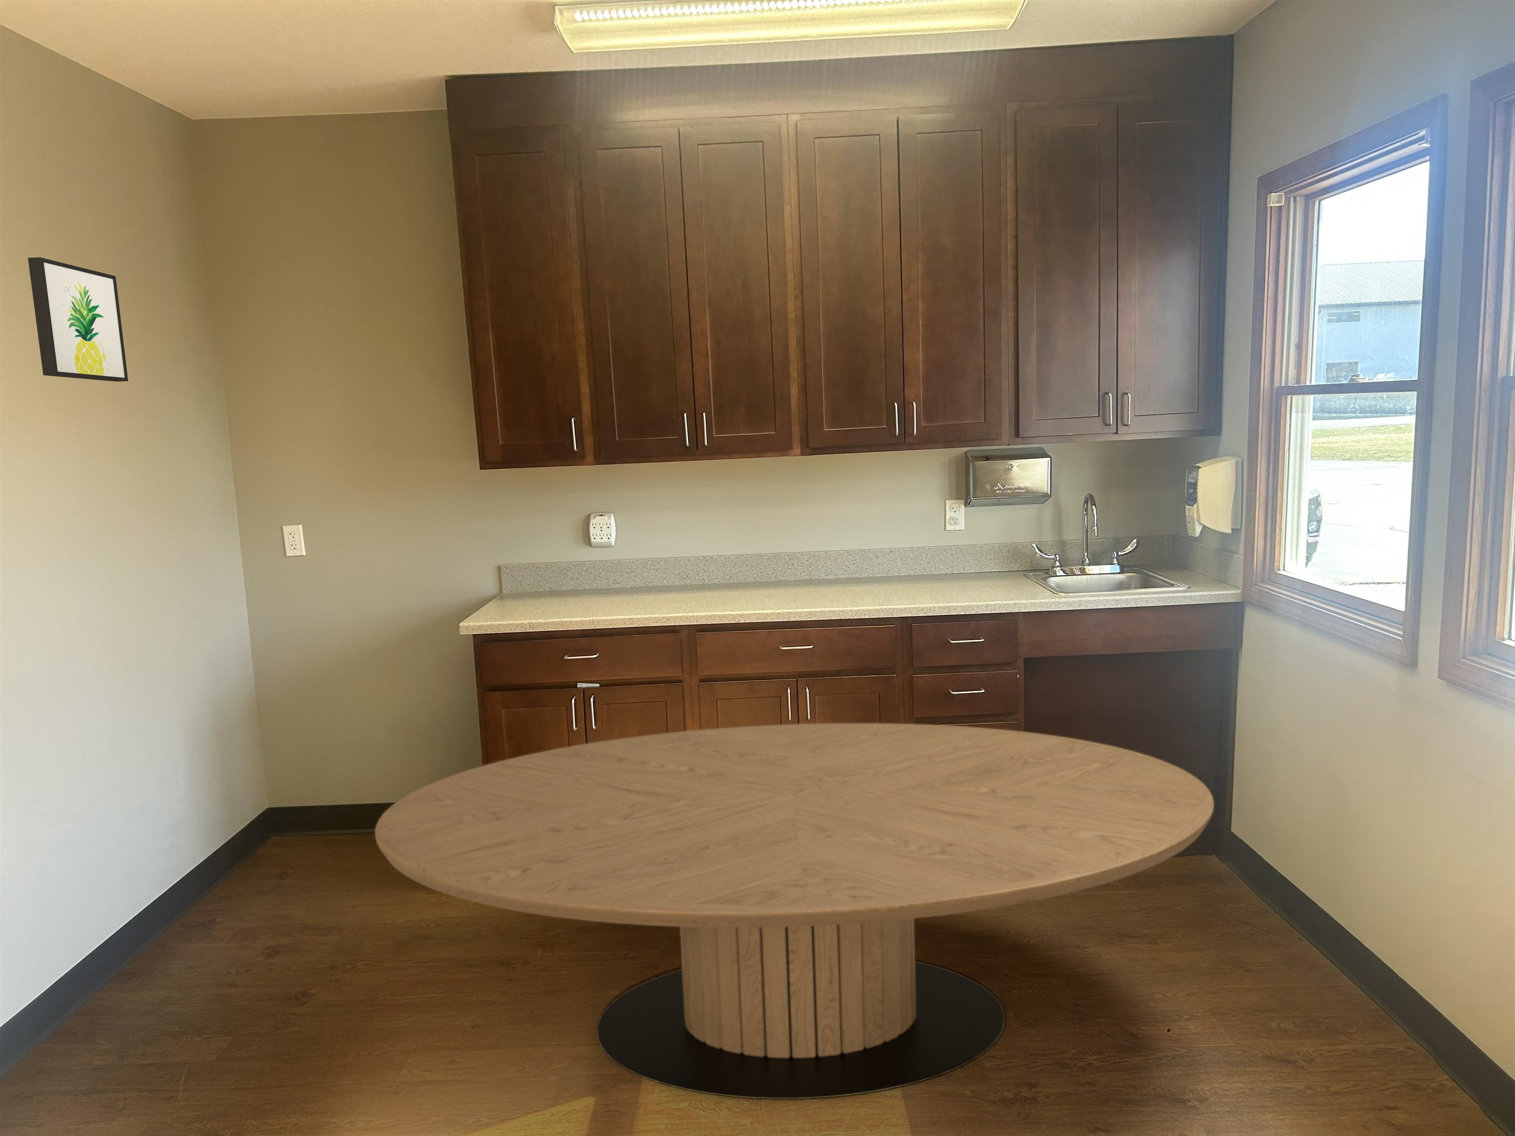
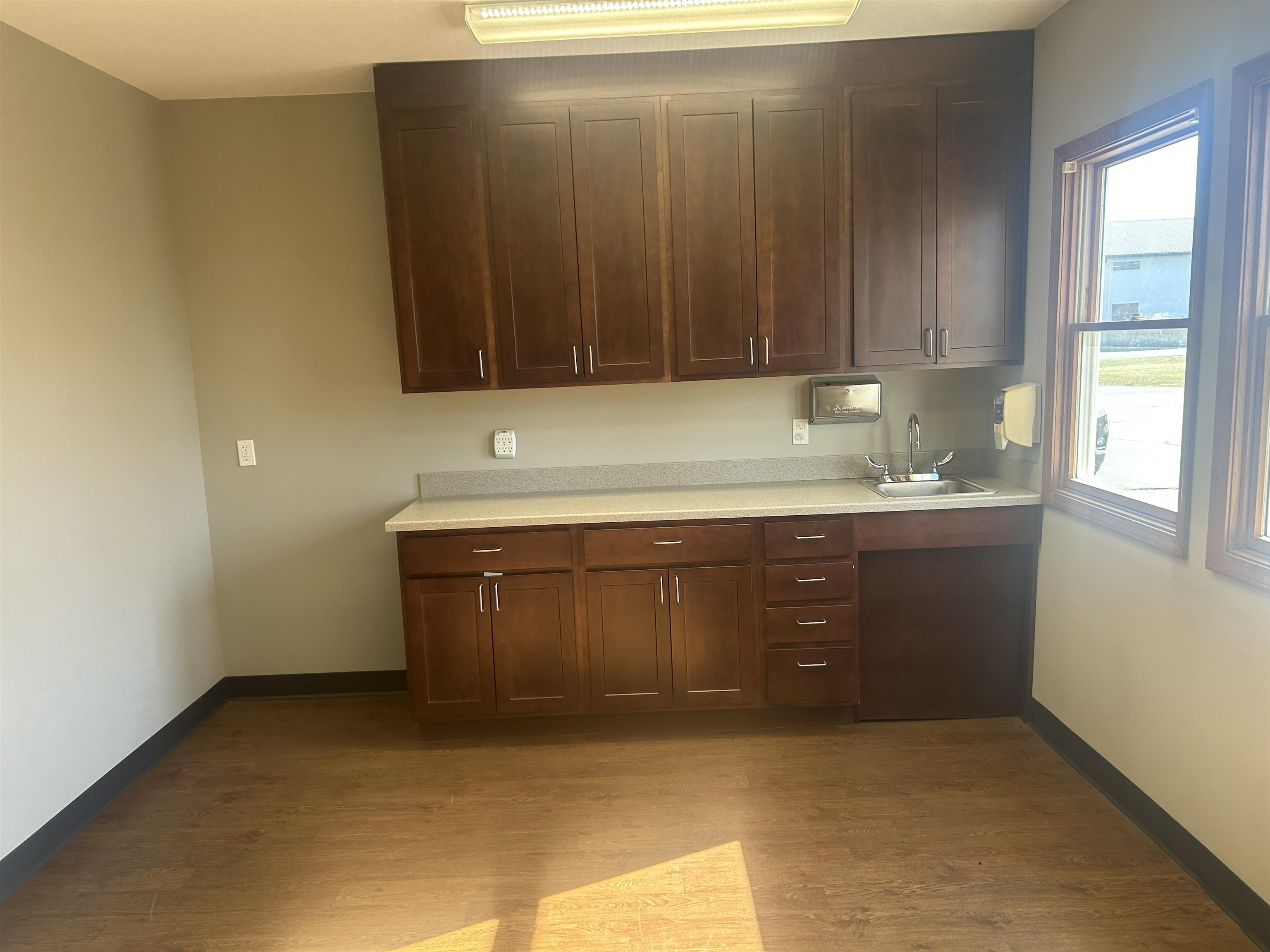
- wall art (81, 323)
- dining table (796, 908)
